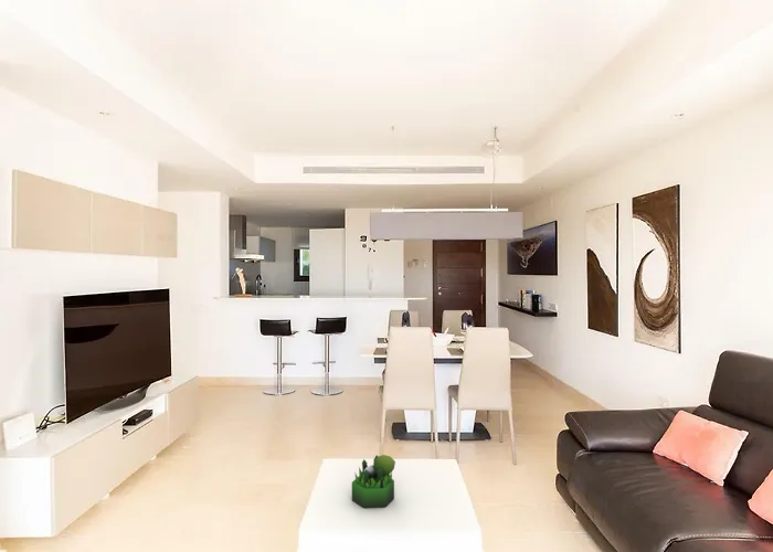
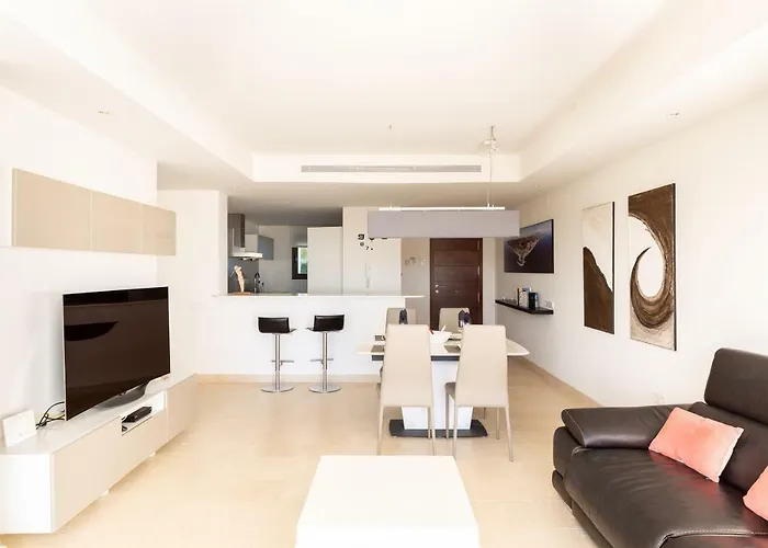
- plant (373, 477)
